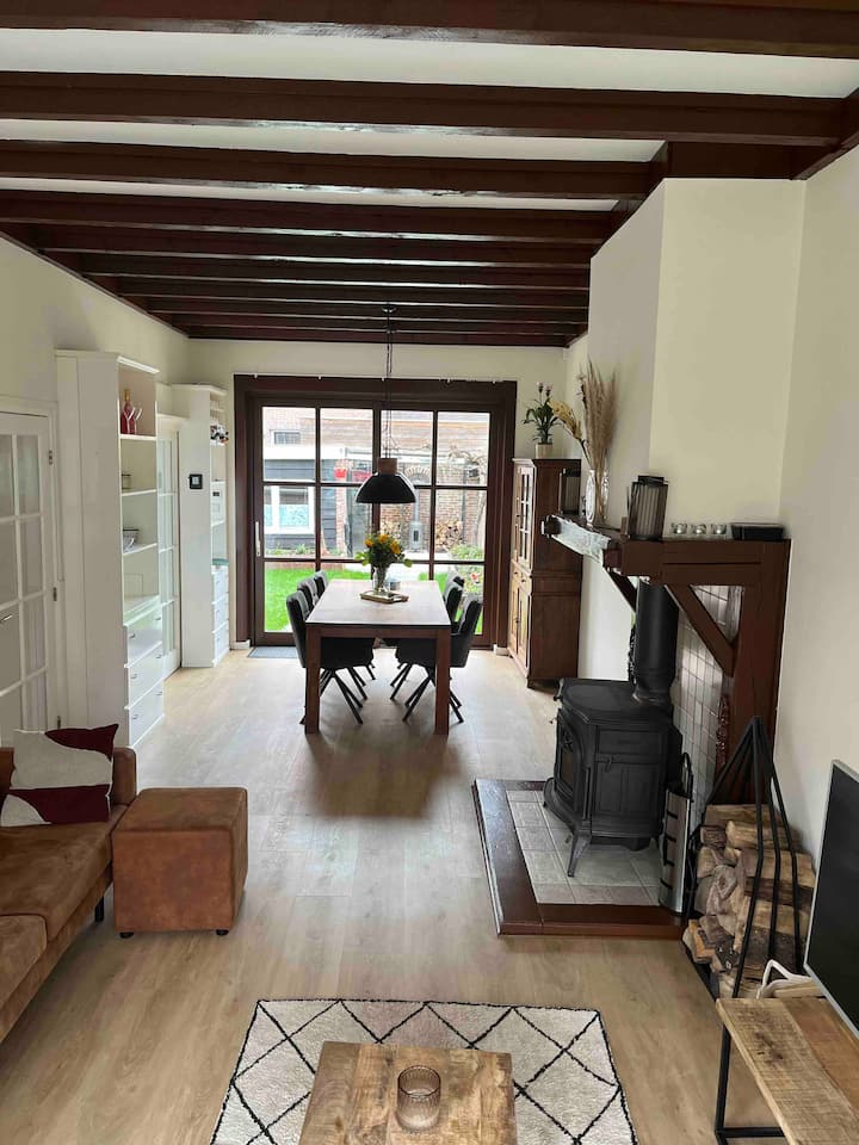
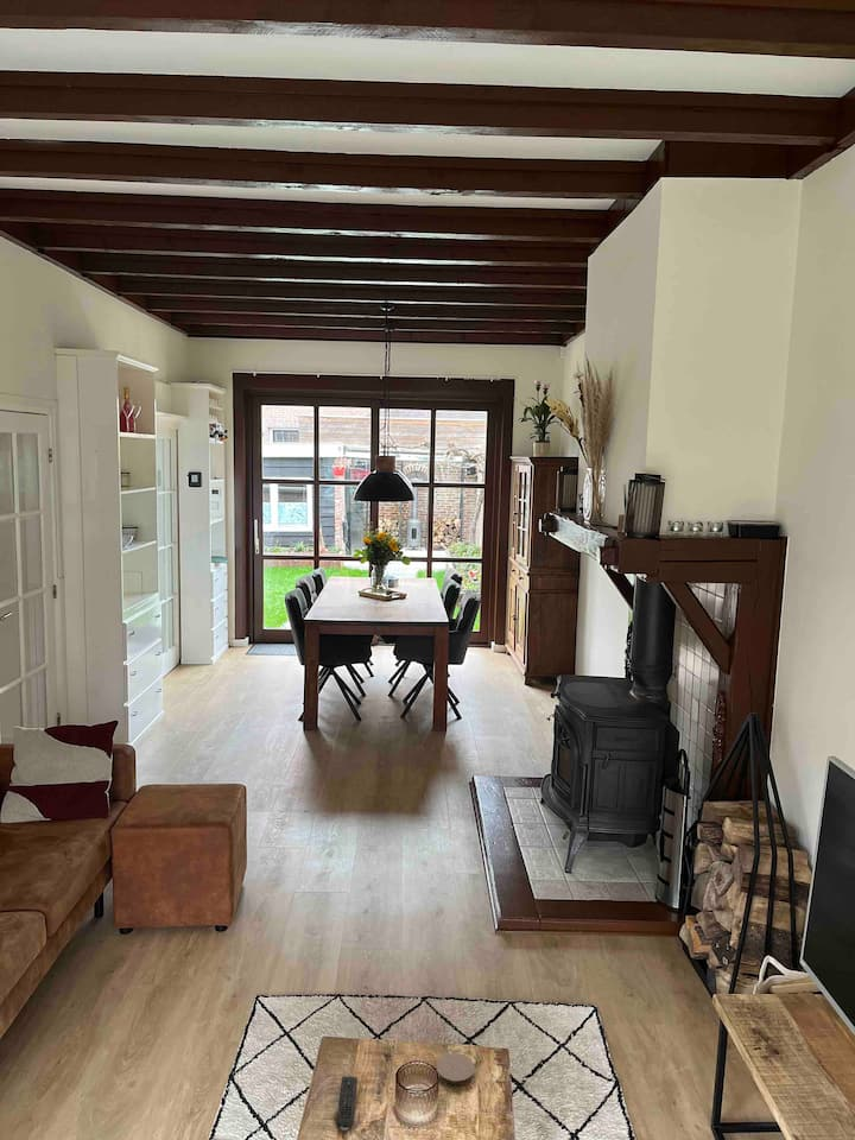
+ remote control (347, 1102)
+ coaster (455, 1069)
